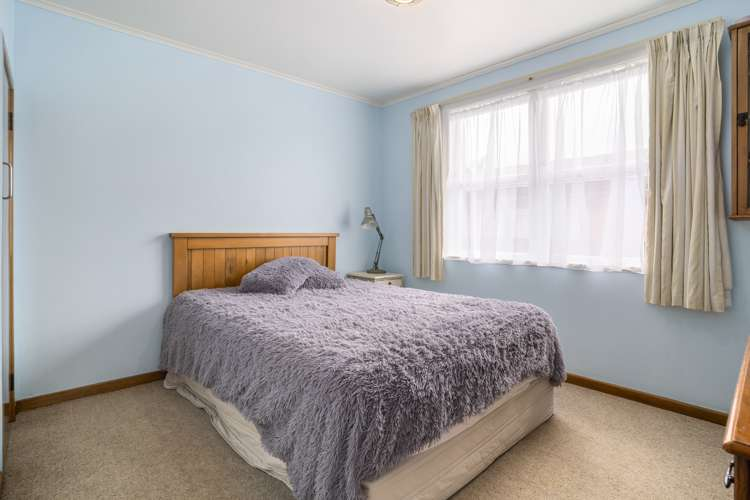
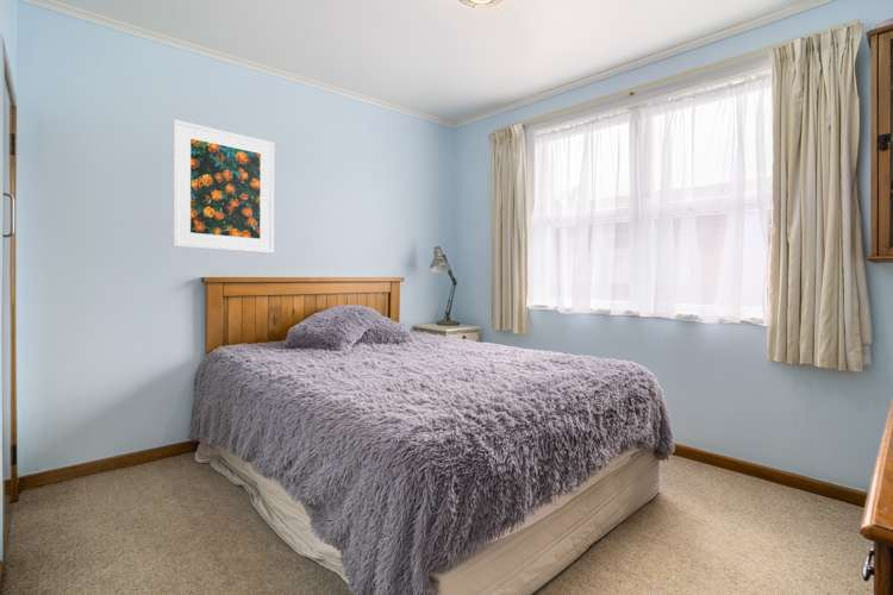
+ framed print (226, 190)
